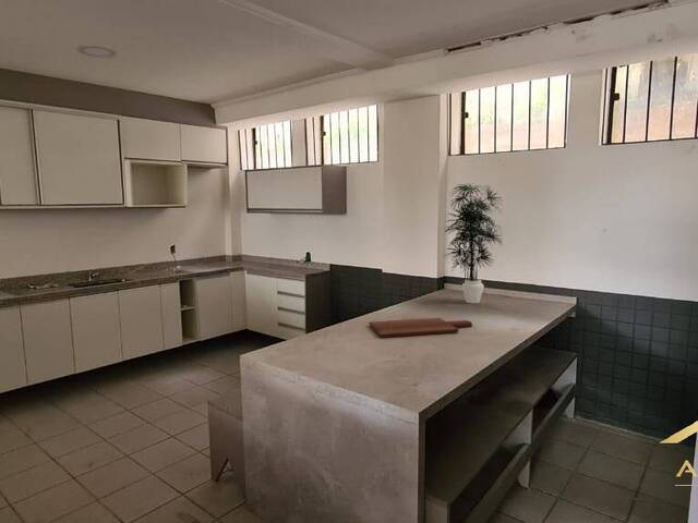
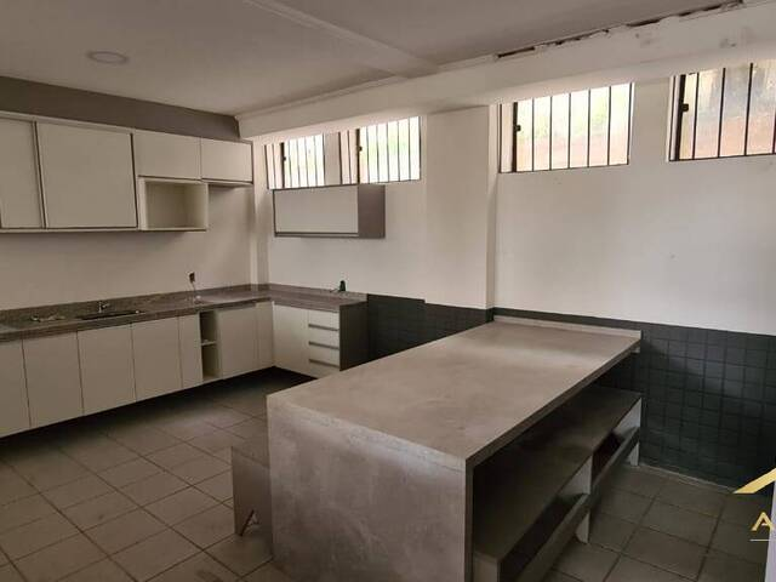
- plant (471, 243)
- cutting board (414, 326)
